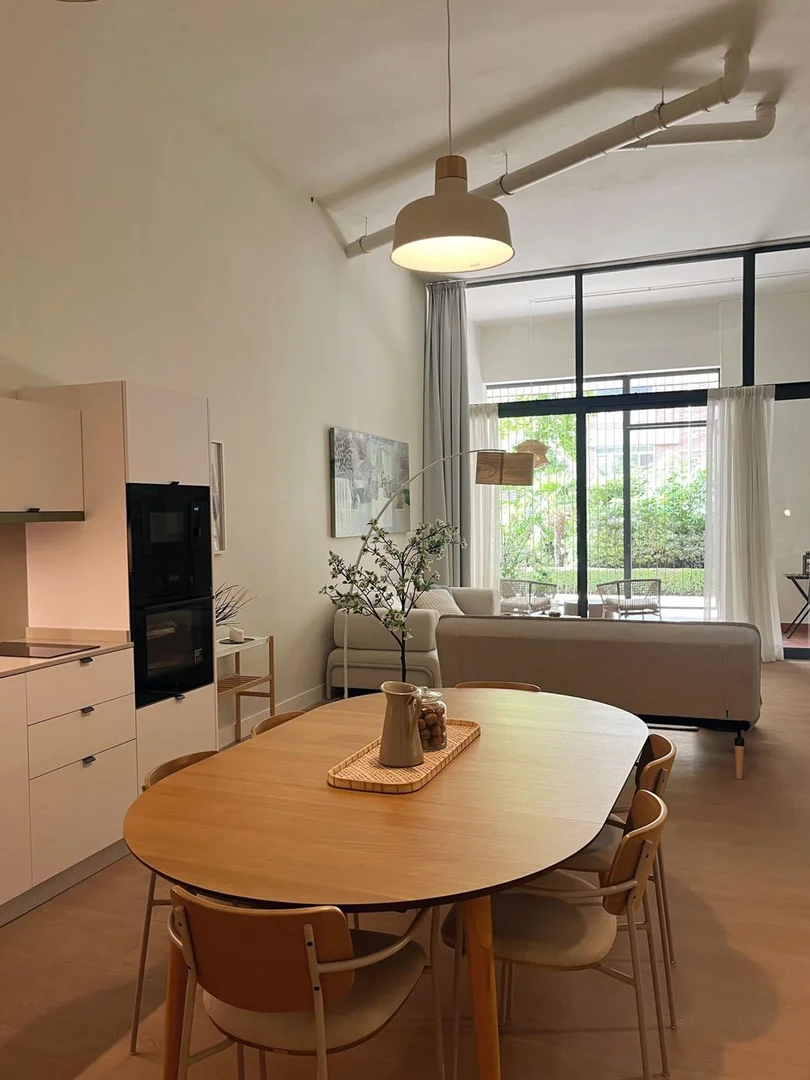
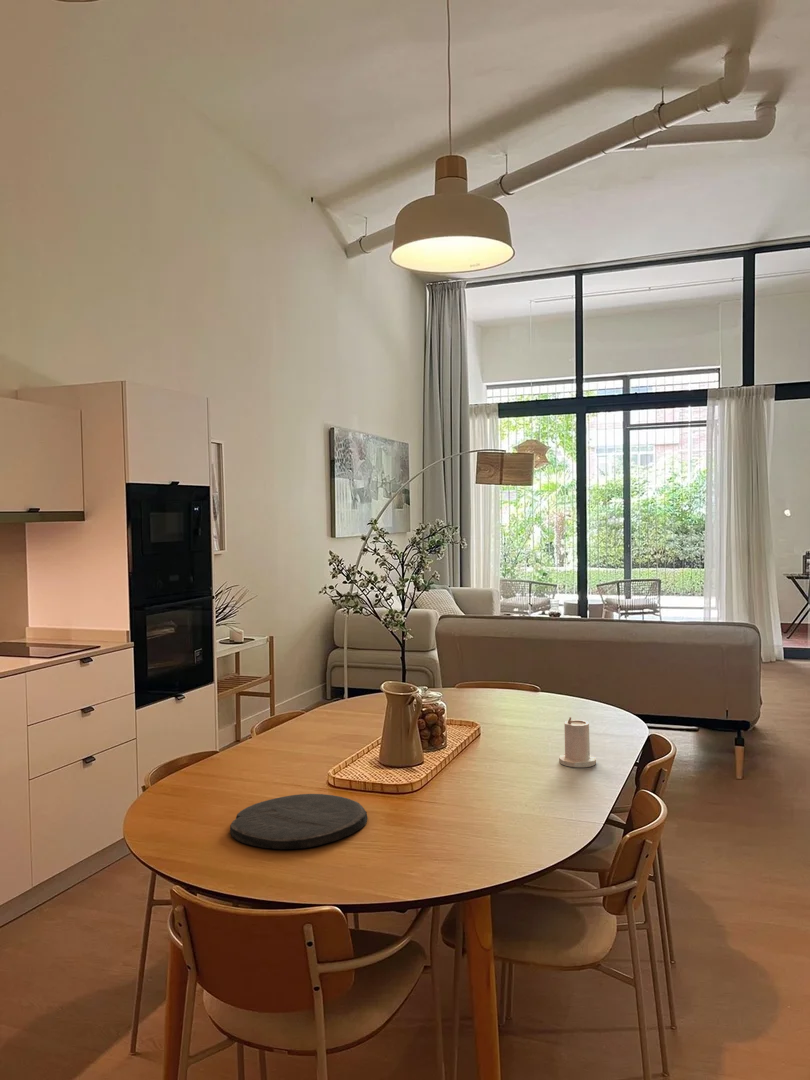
+ plate (300, 817)
+ candle (577, 739)
